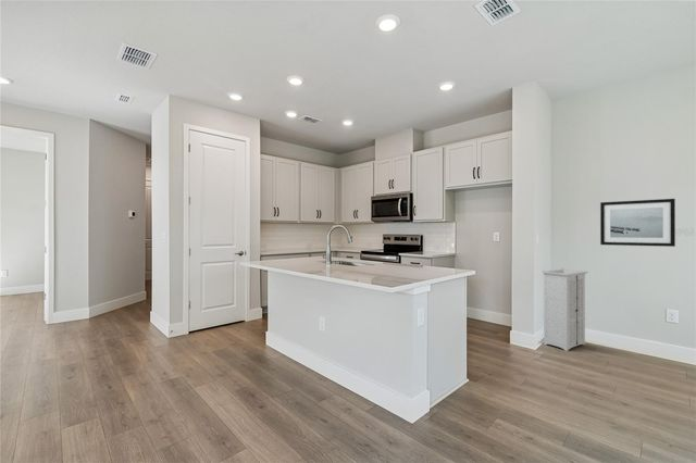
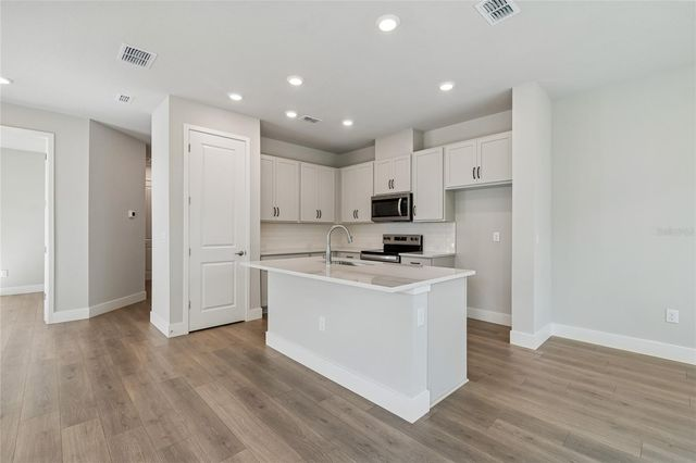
- storage cabinet (564, 306)
- wall art (635, 223)
